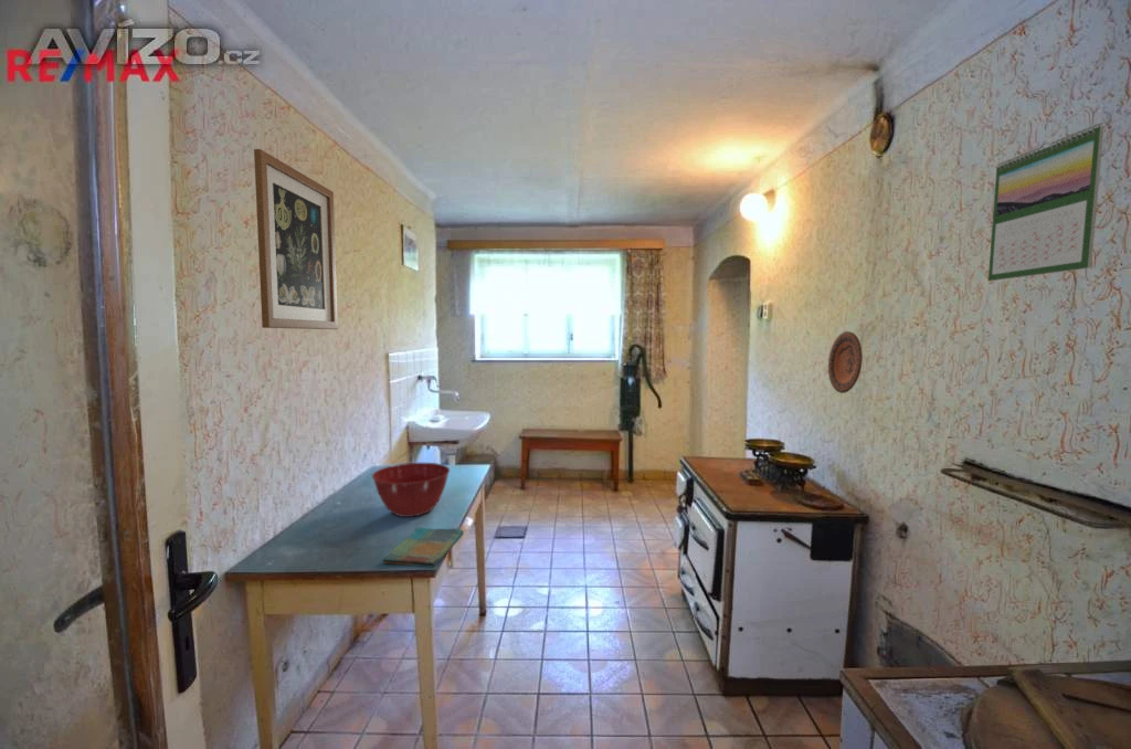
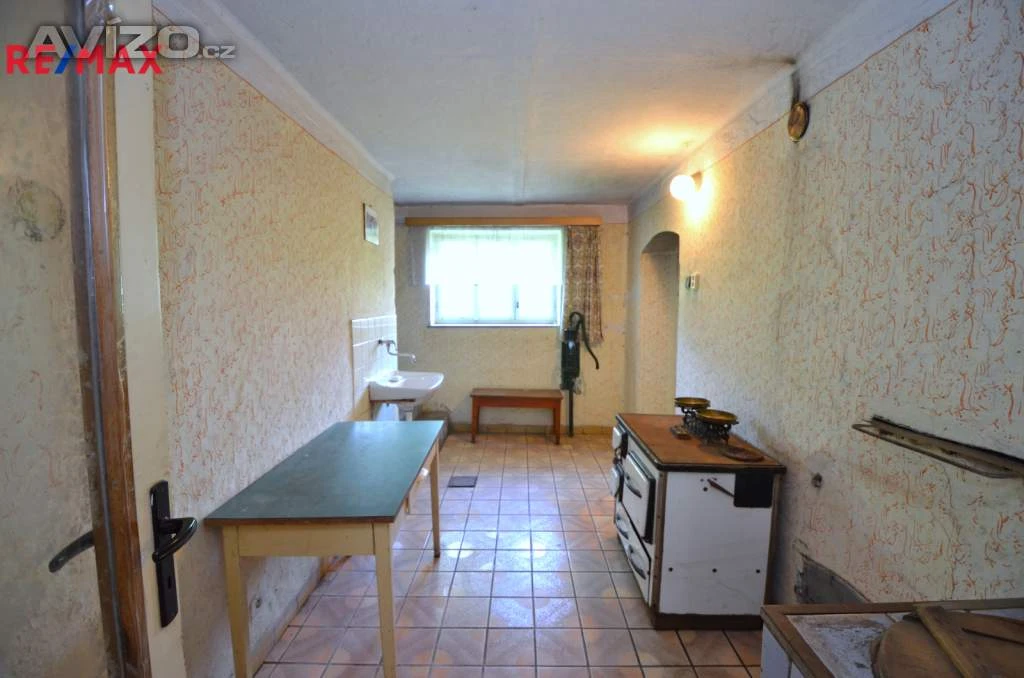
- mixing bowl (412, 490)
- decorative plate (845, 362)
- dish towel (425, 545)
- calendar (1039, 209)
- wall art (302, 252)
